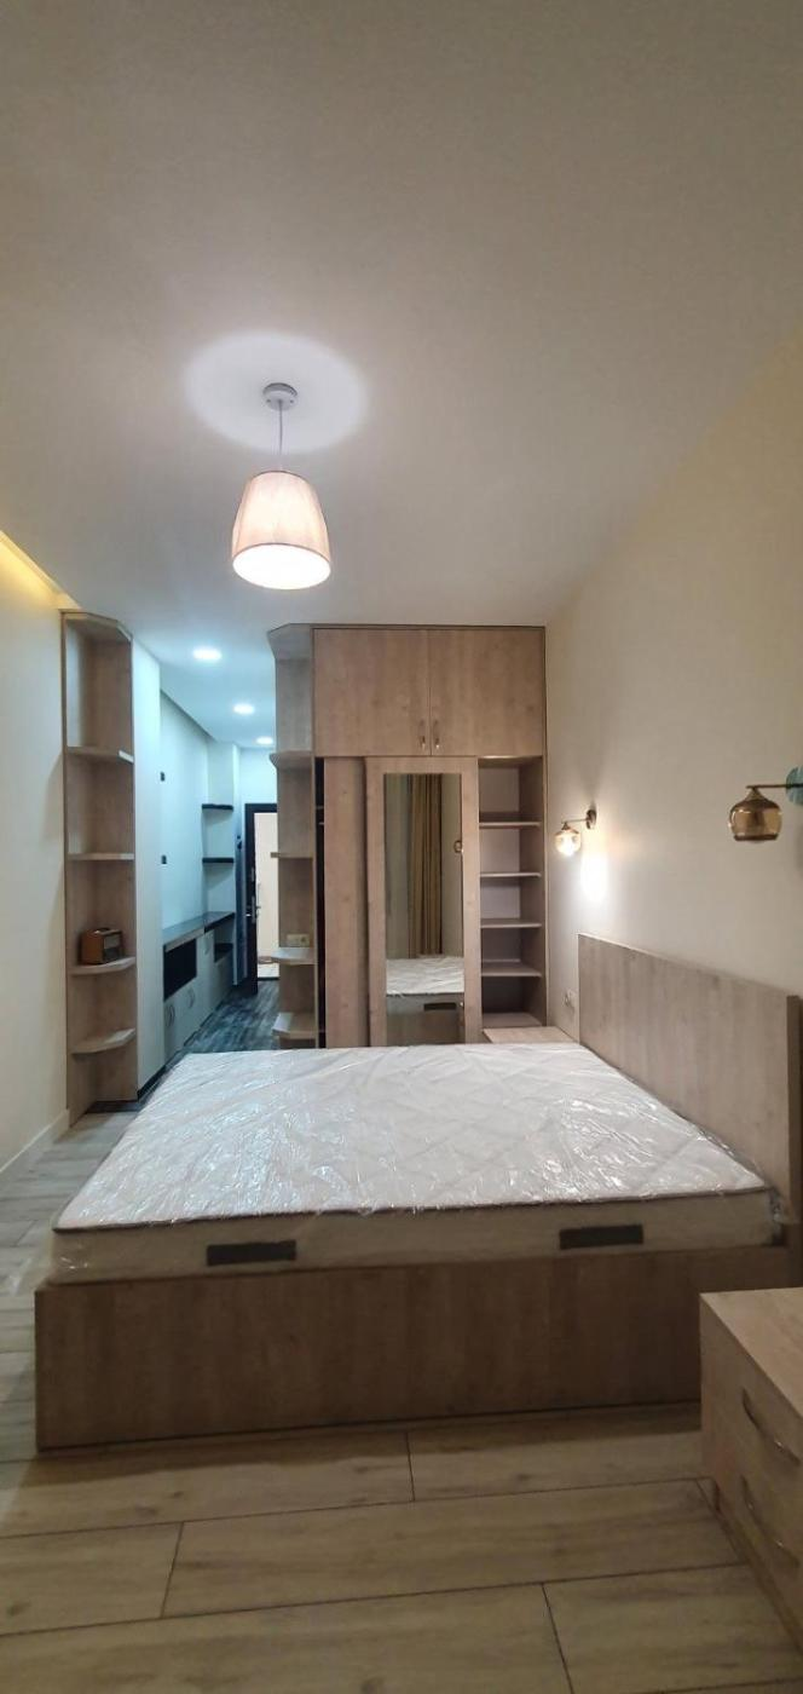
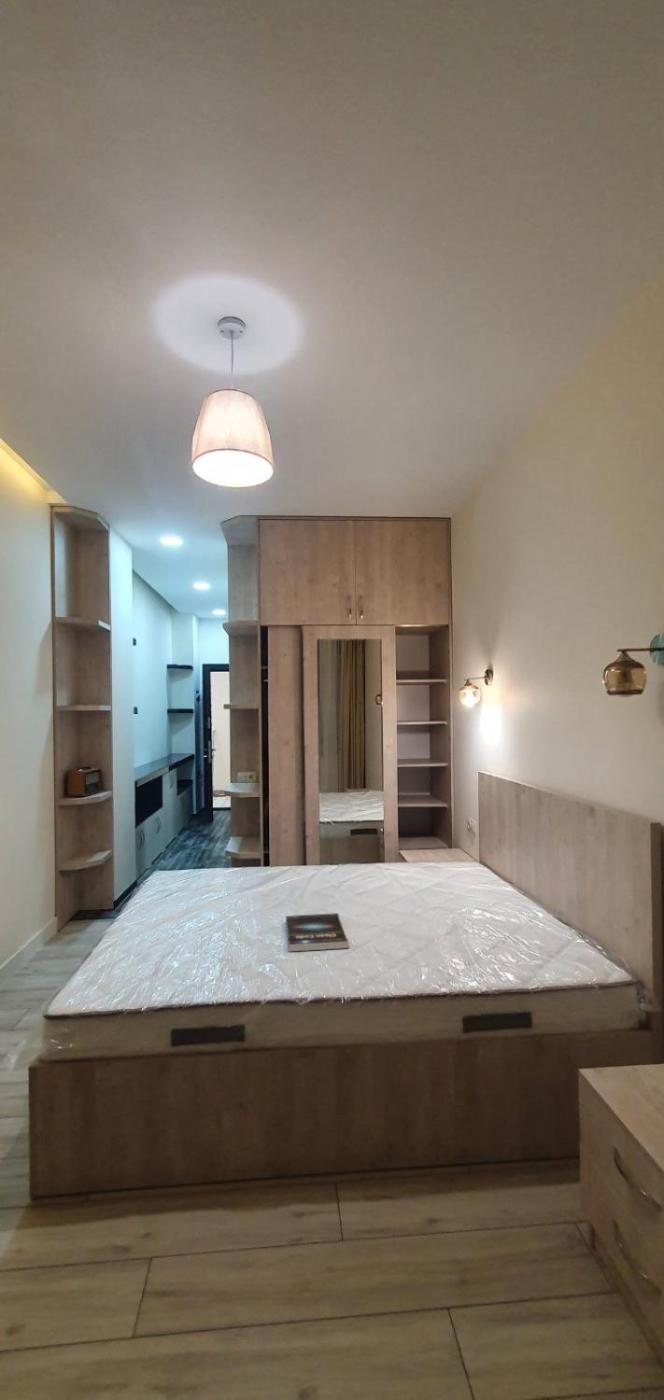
+ book (315, 931)
